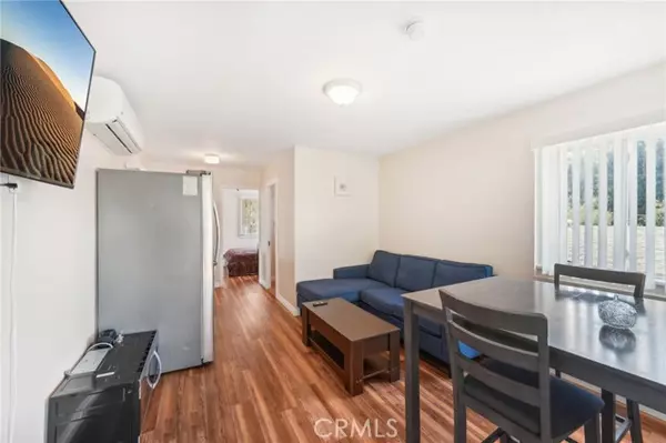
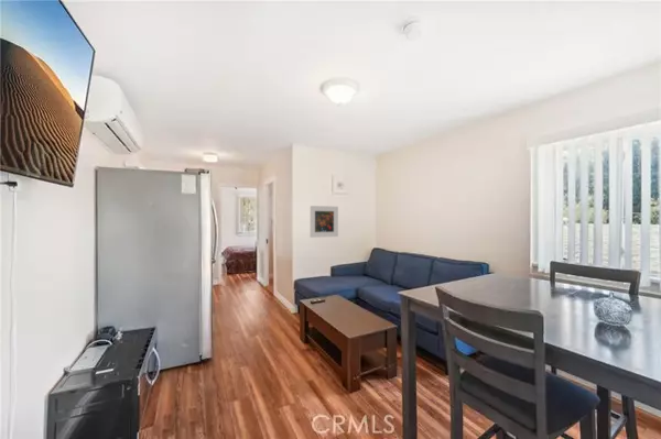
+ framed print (324, 221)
